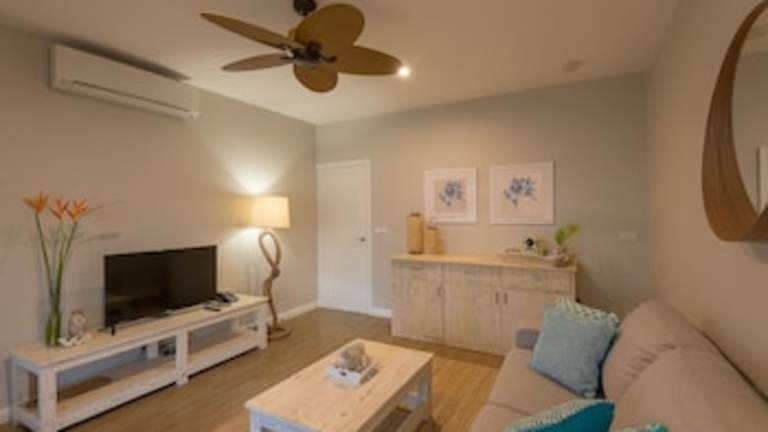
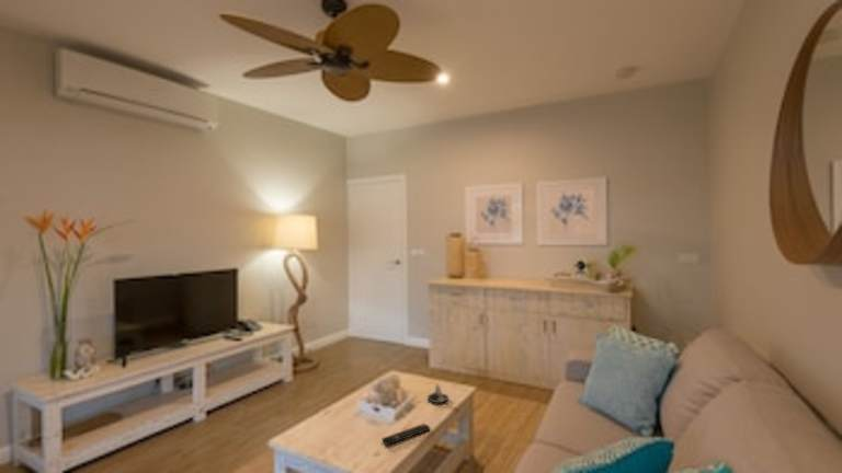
+ remote control (407, 434)
+ candle (439, 391)
